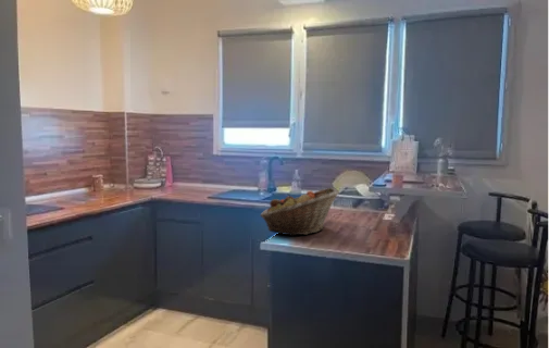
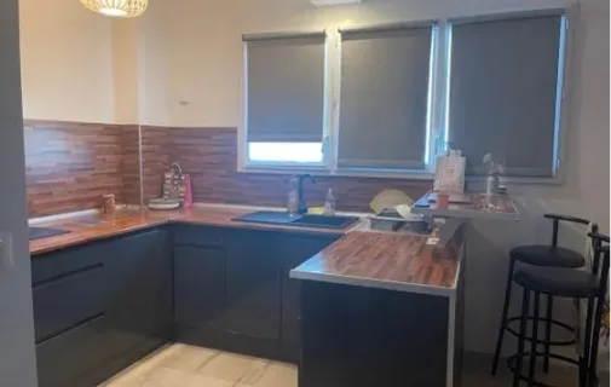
- fruit basket (299, 209)
